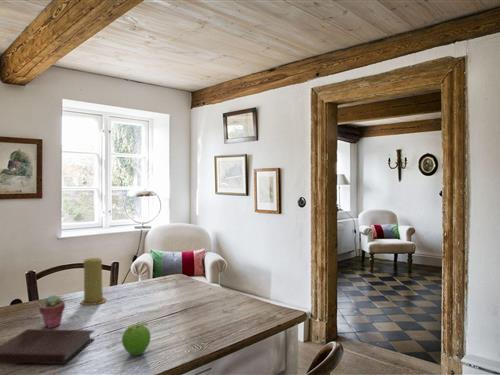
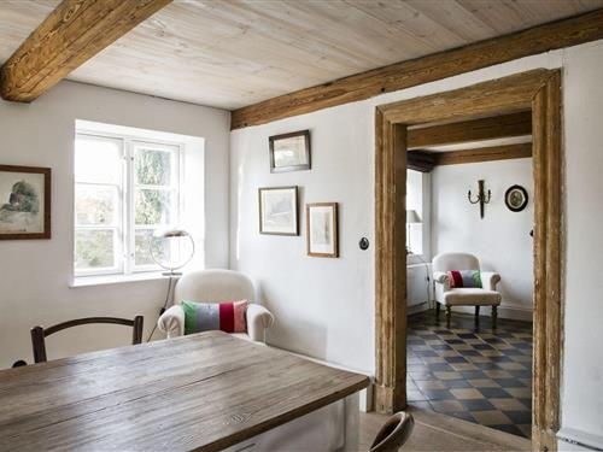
- potted succulent (52, 310)
- fruit (136, 337)
- notebook (44, 345)
- candle (93, 280)
